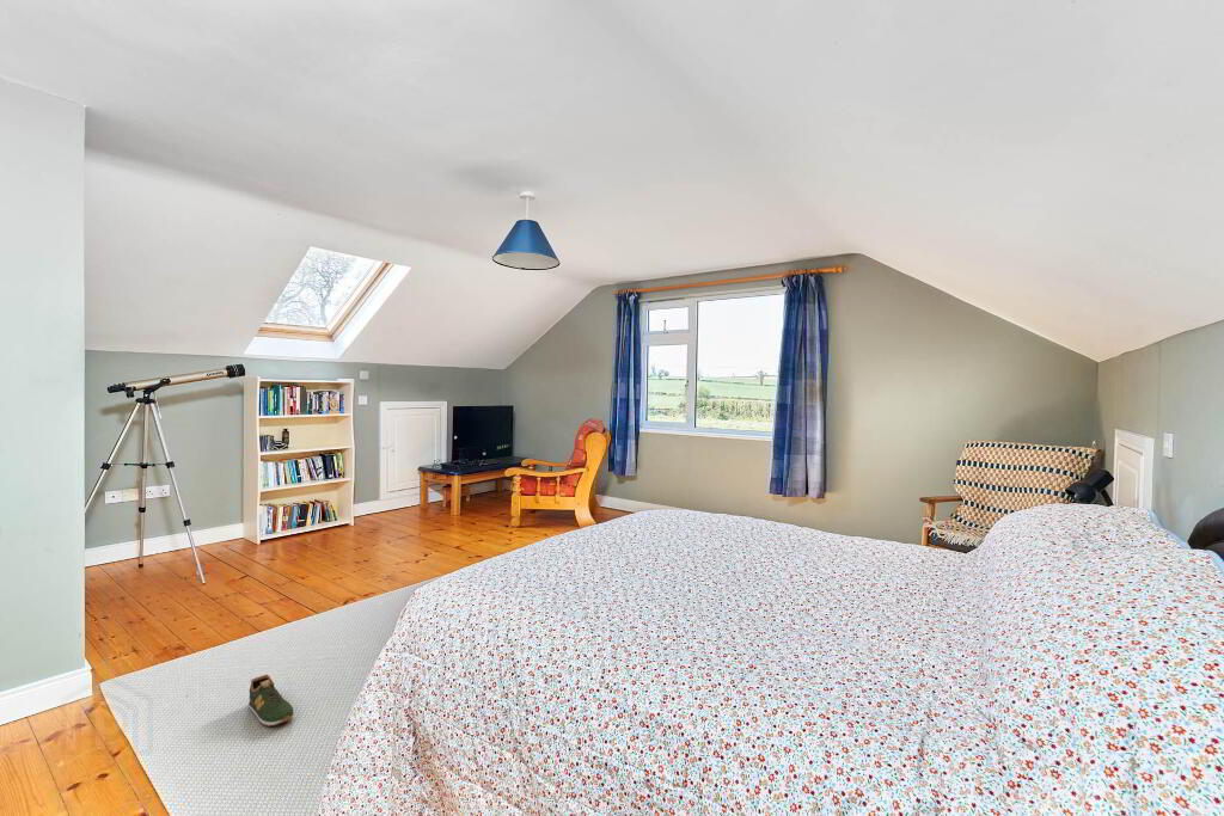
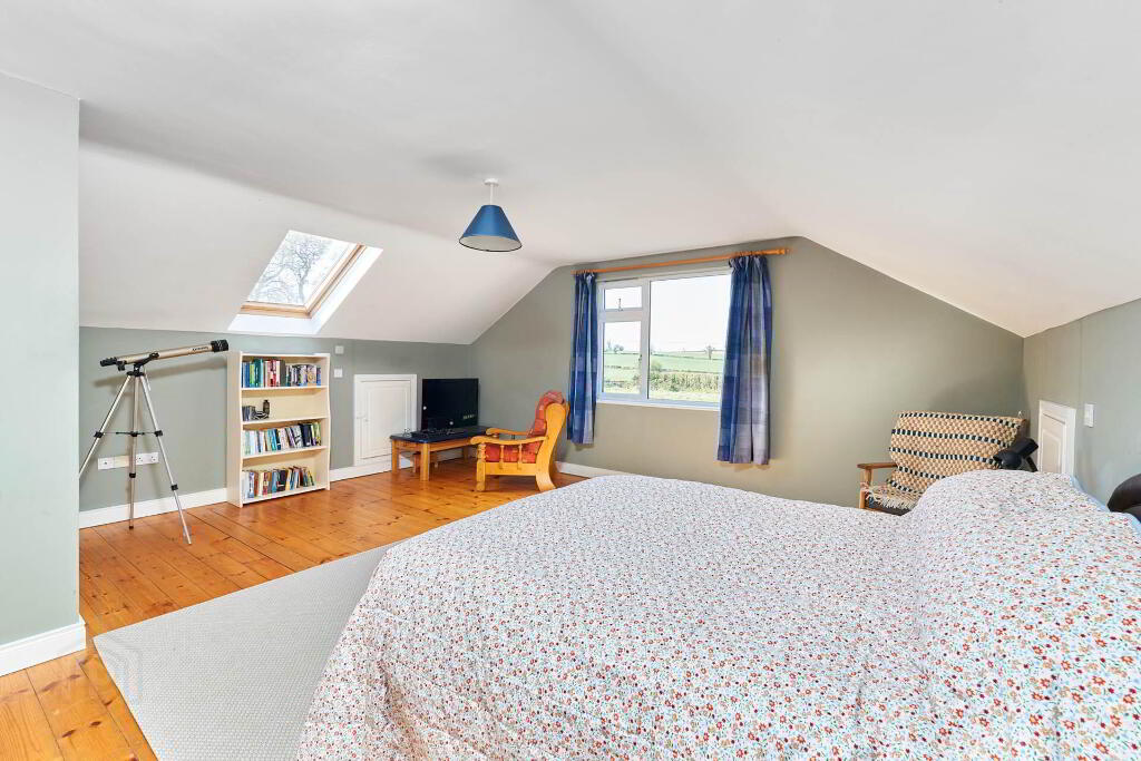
- shoe (270, 698)
